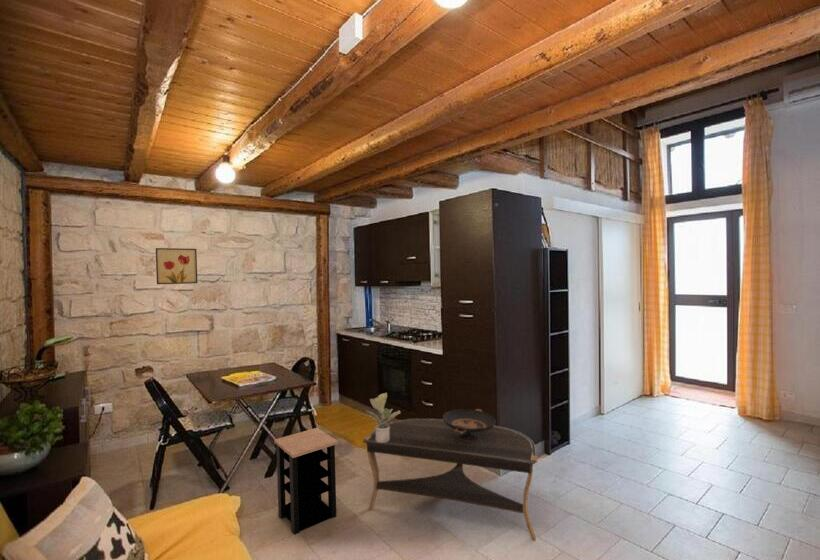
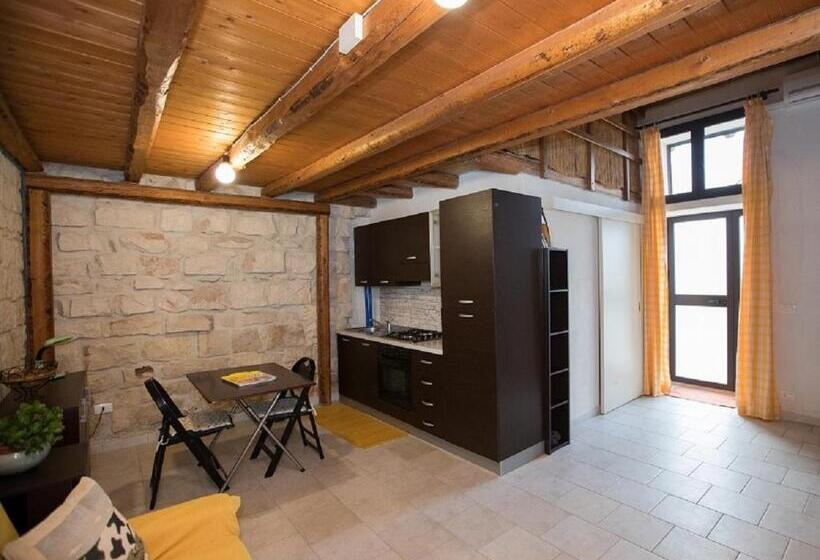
- side table (306, 478)
- decorative bowl (469, 427)
- potted plant (384, 415)
- coffee table (453, 469)
- wall art (176, 266)
